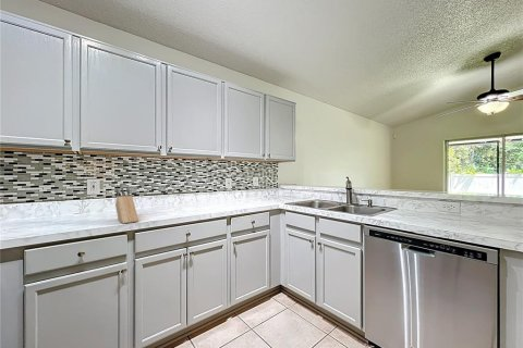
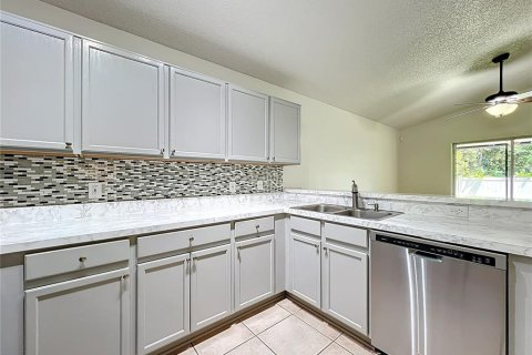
- knife block (125, 203)
